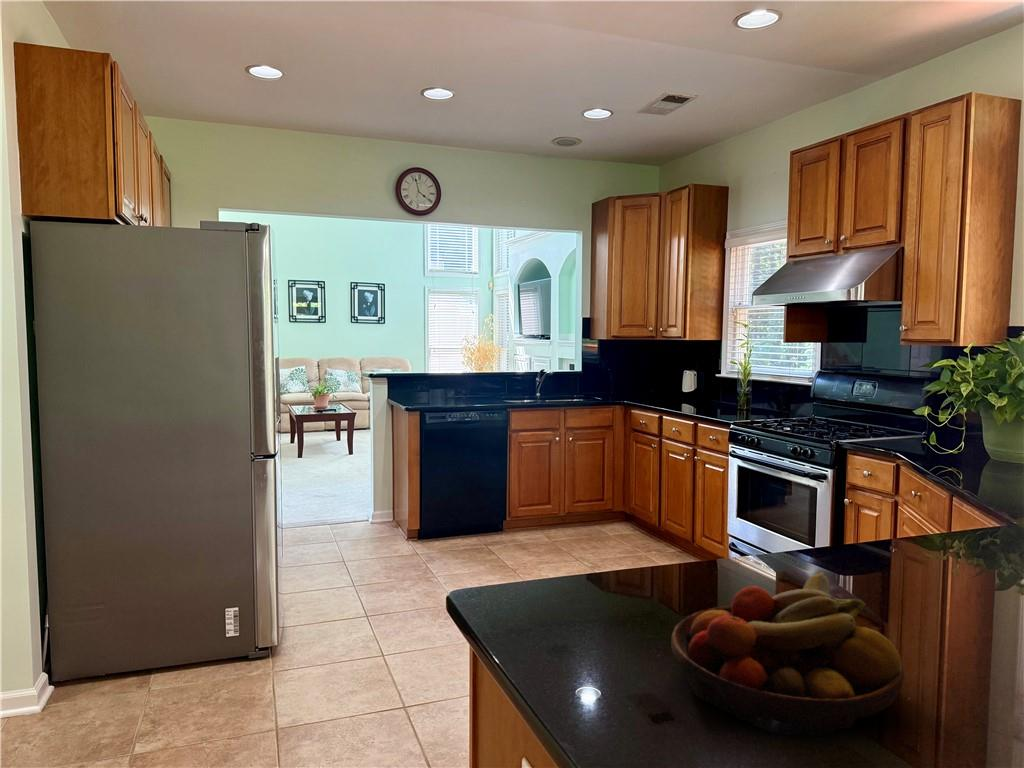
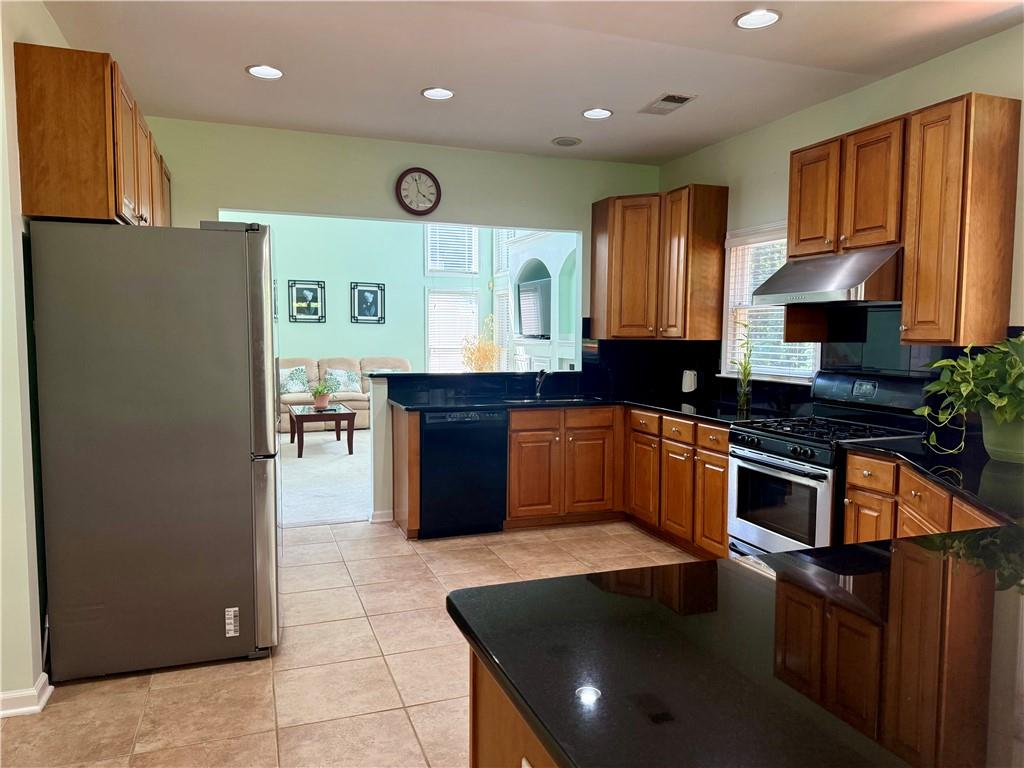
- fruit bowl (780, 635)
